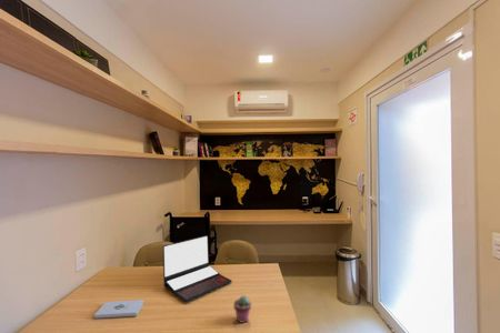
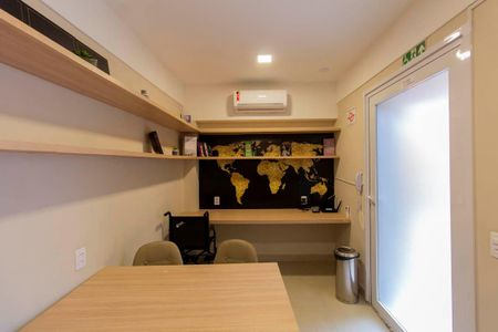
- notepad (120, 309)
- laptop (198, 264)
- potted succulent (242, 307)
